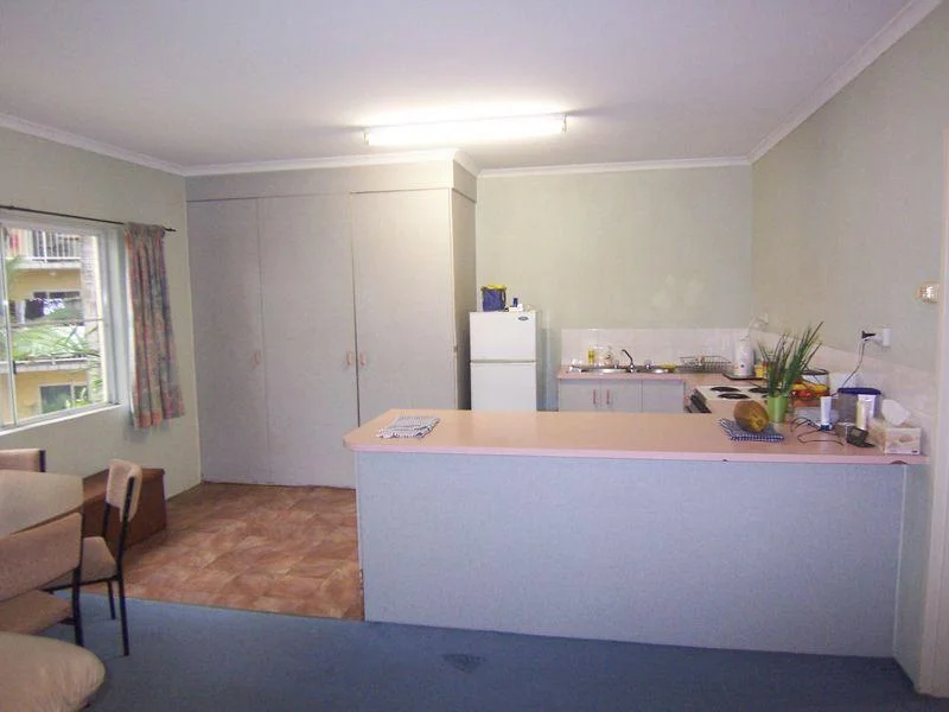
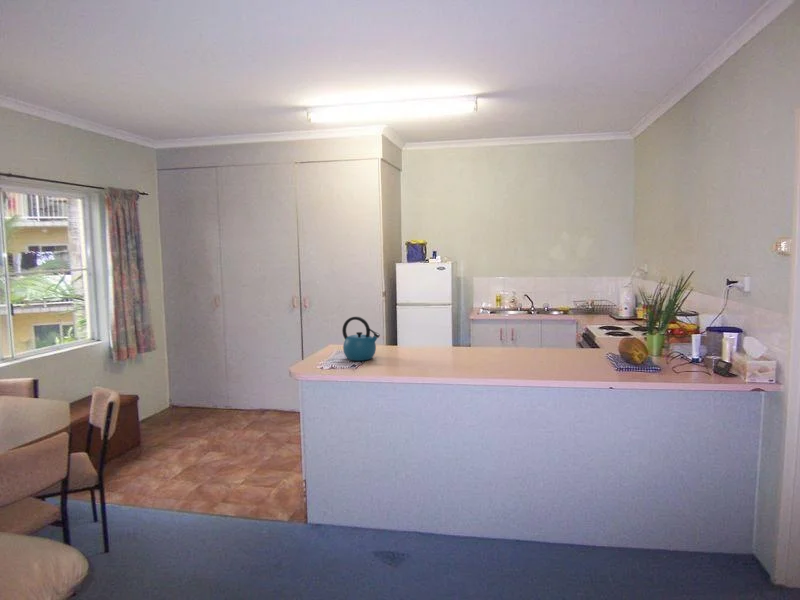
+ kettle (361, 338)
